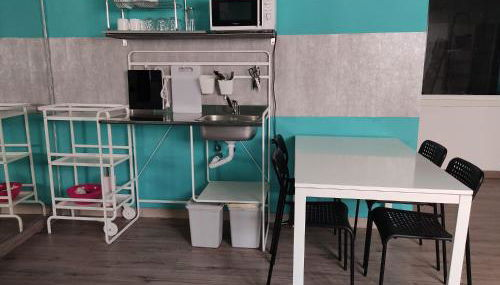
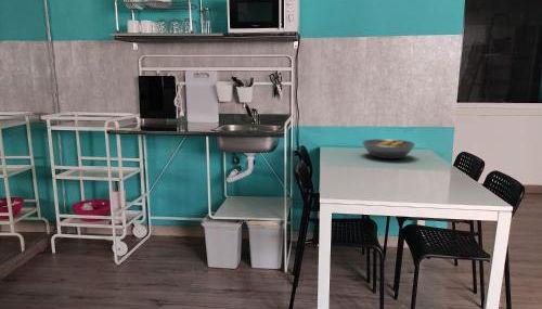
+ fruit bowl (387, 147)
